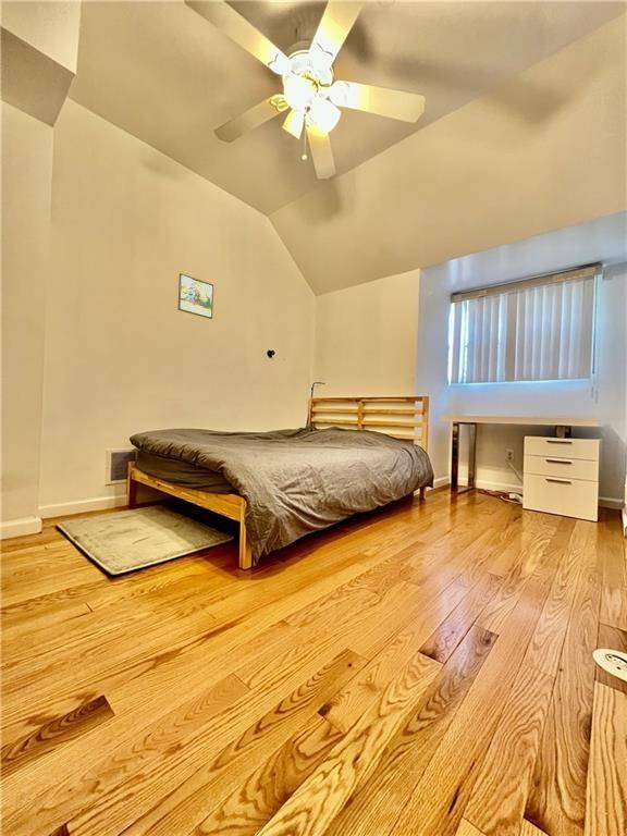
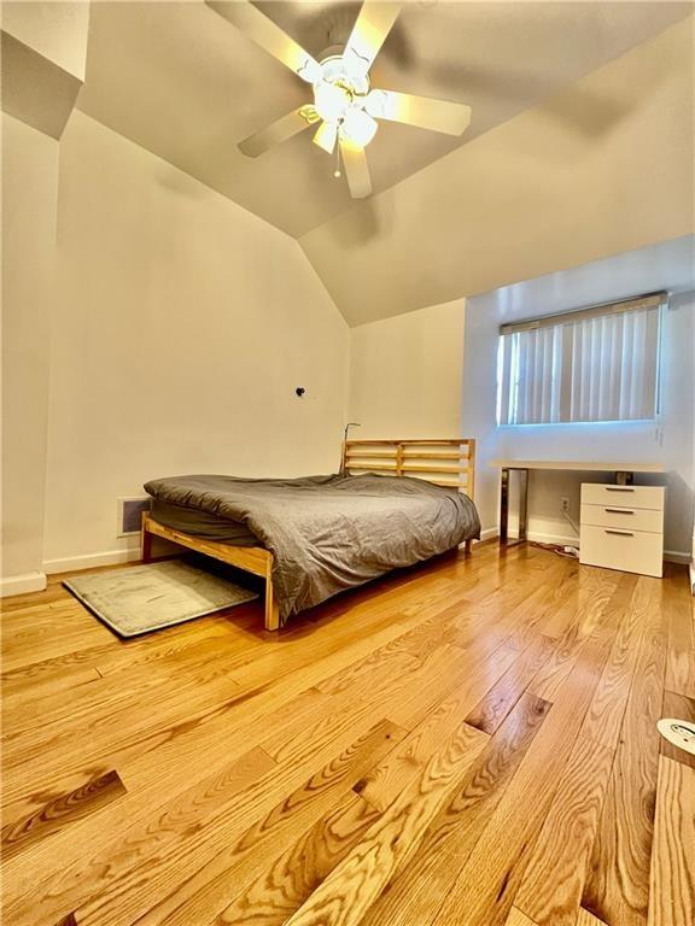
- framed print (196, 296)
